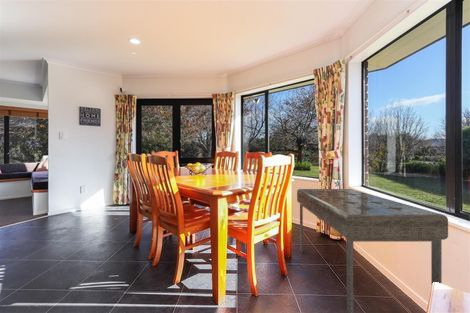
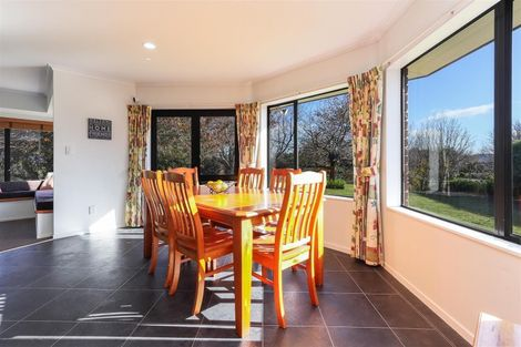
- bench (350, 238)
